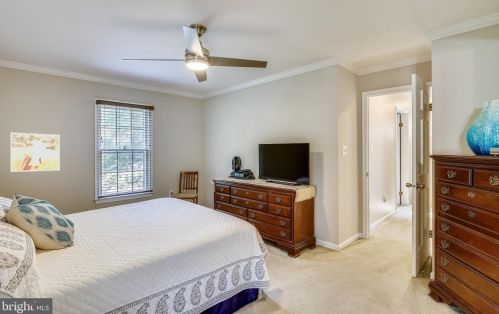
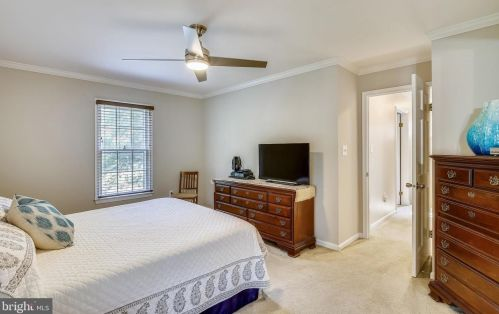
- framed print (36, 152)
